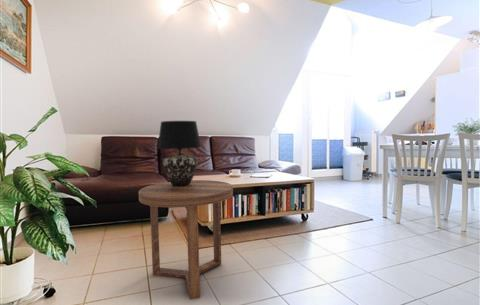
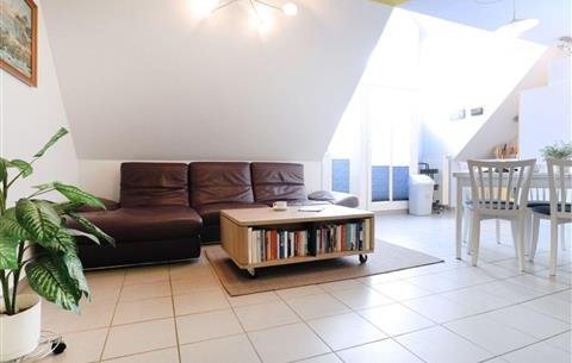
- side table (188, 232)
- table lamp (179, 153)
